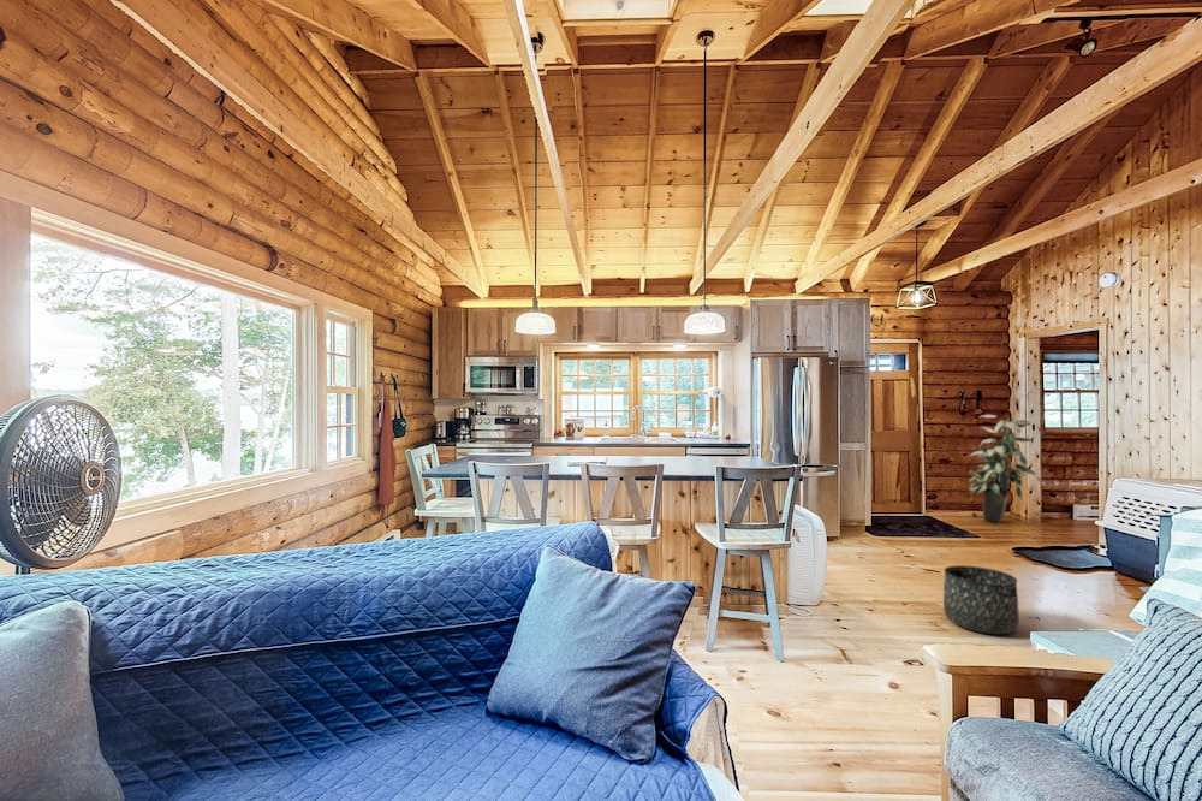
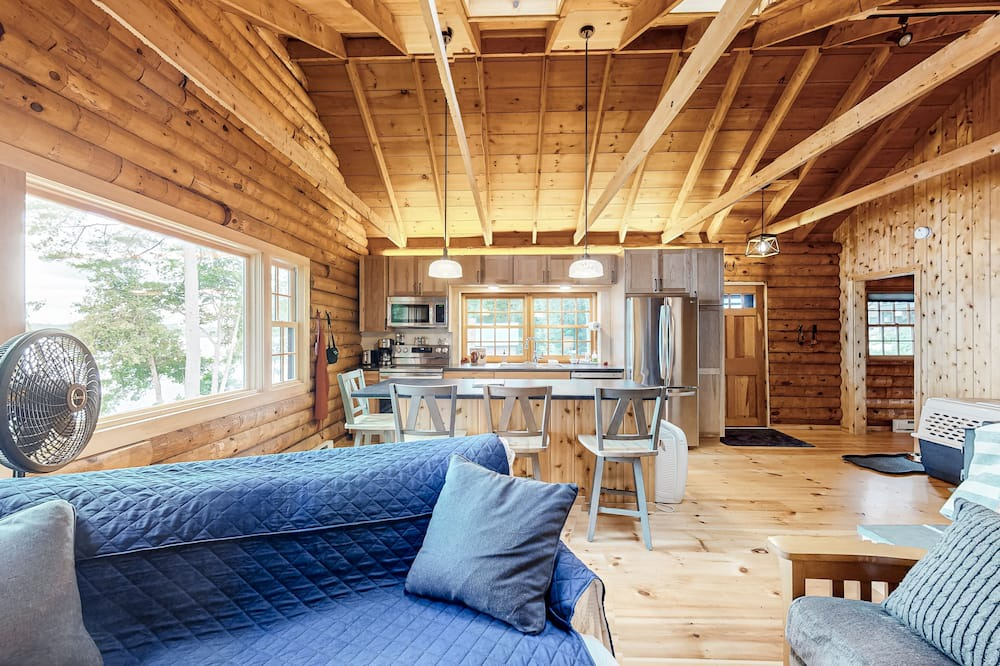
- indoor plant (996, 468)
- basket (980, 599)
